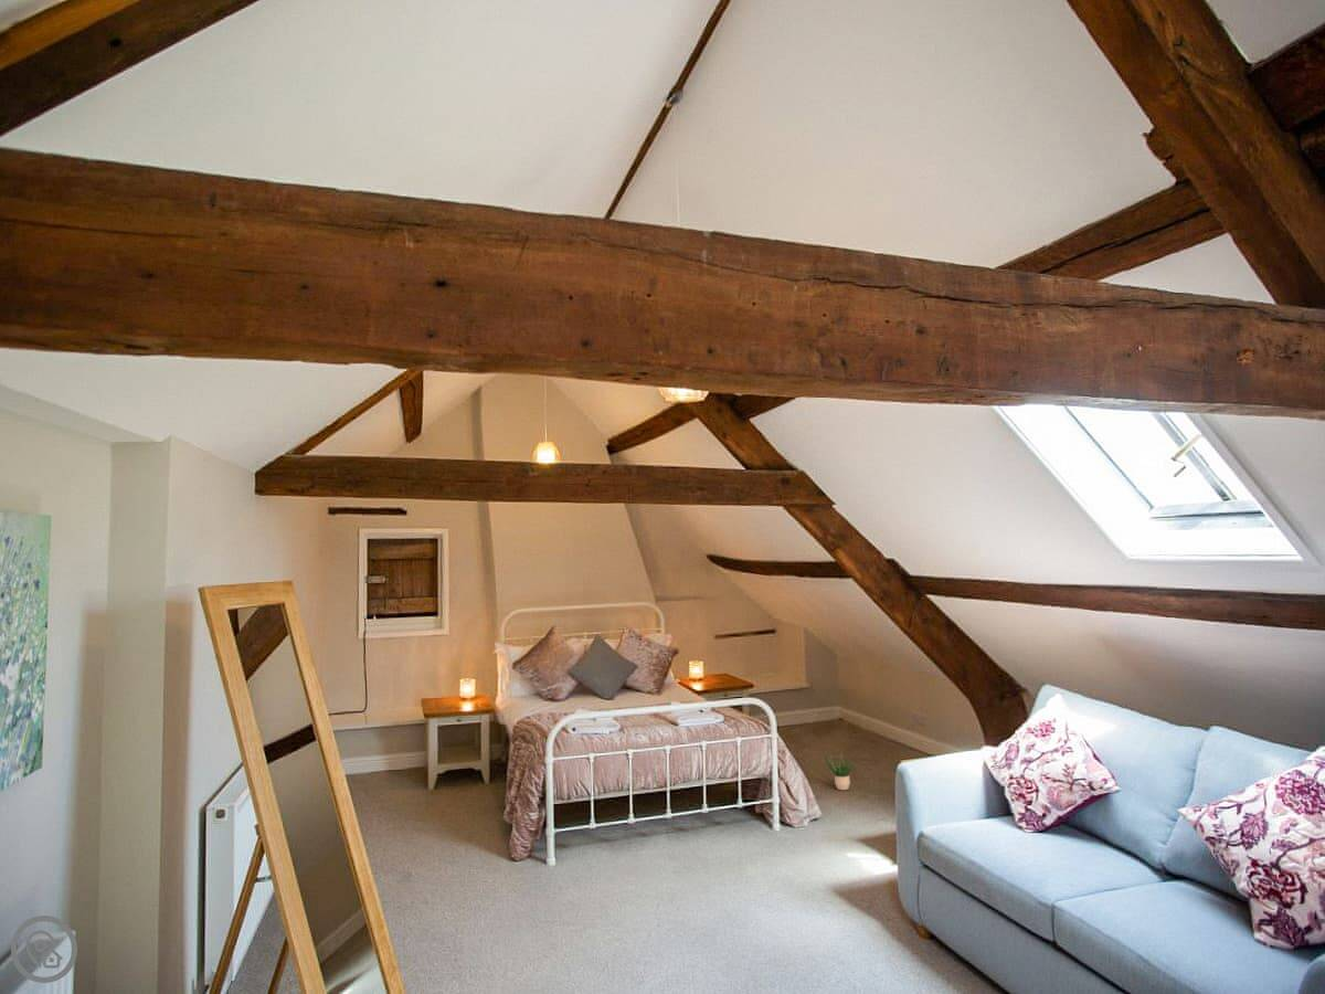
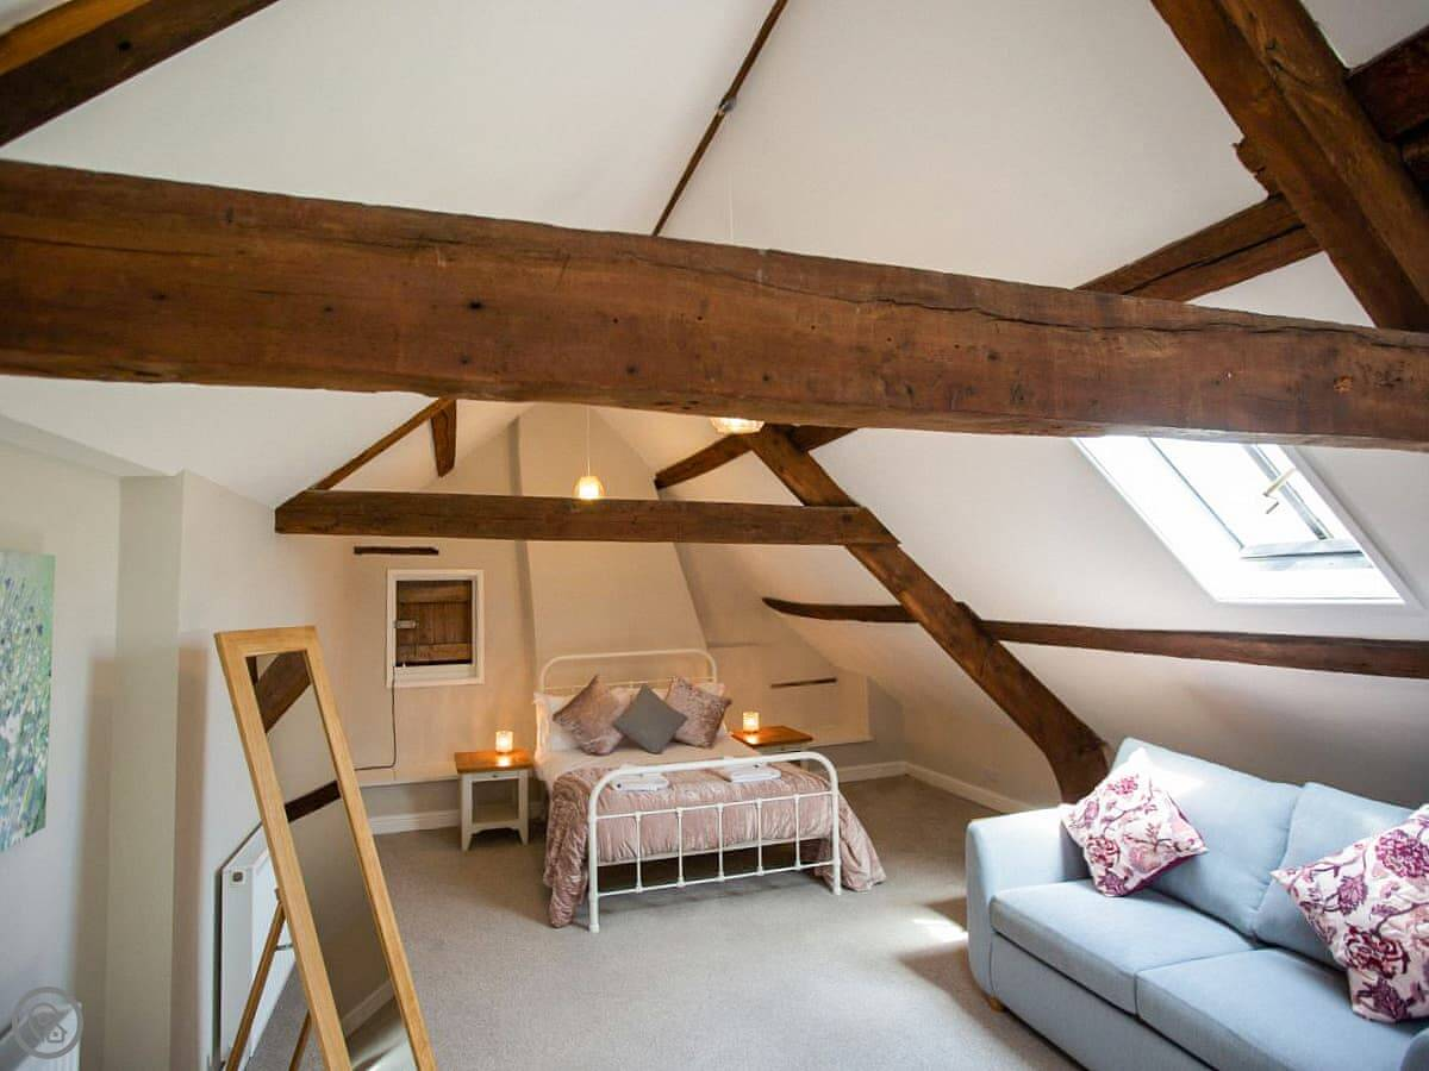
- potted plant (840, 768)
